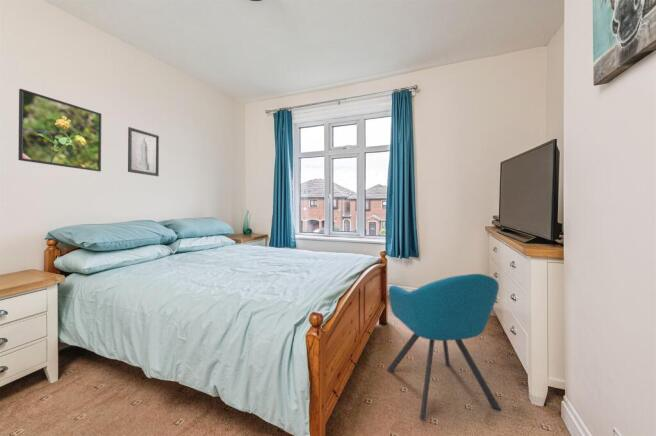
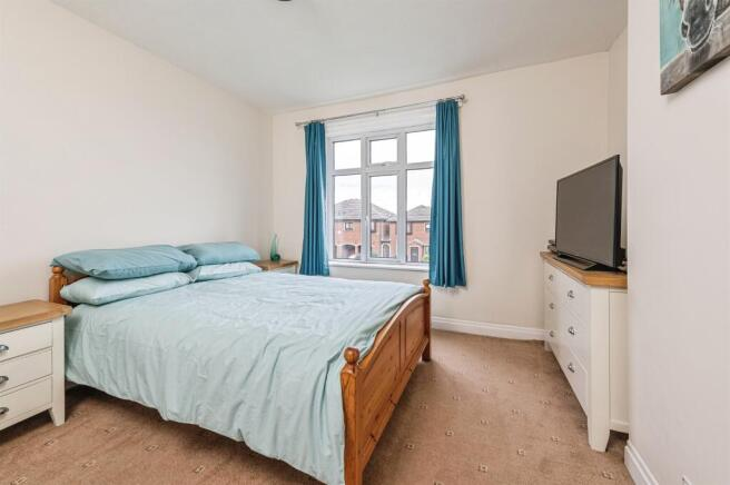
- chair (442, 328)
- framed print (64, 134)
- wall art (144, 152)
